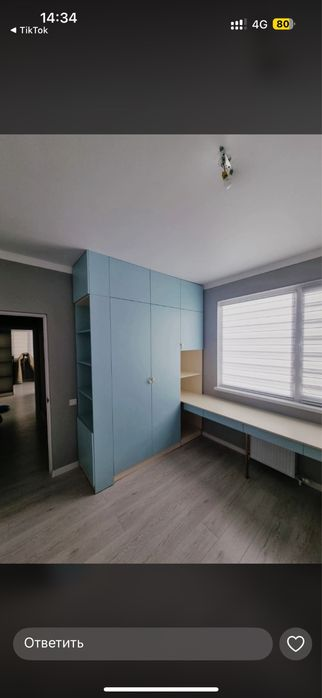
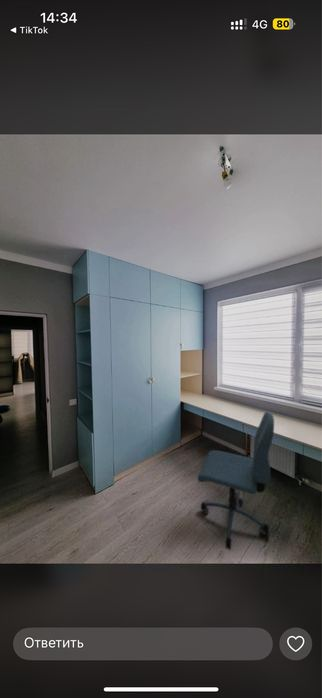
+ office chair (234, 467)
